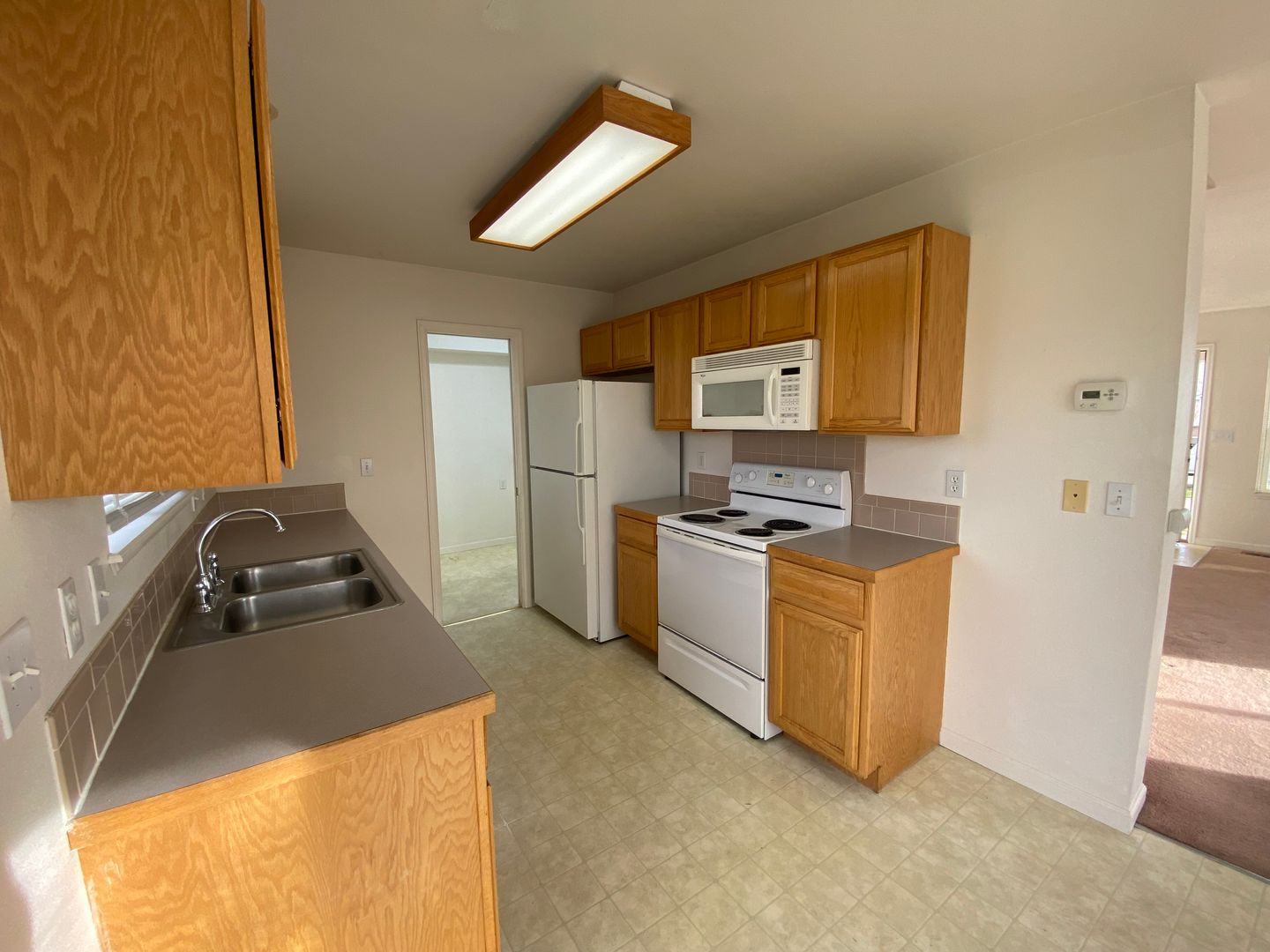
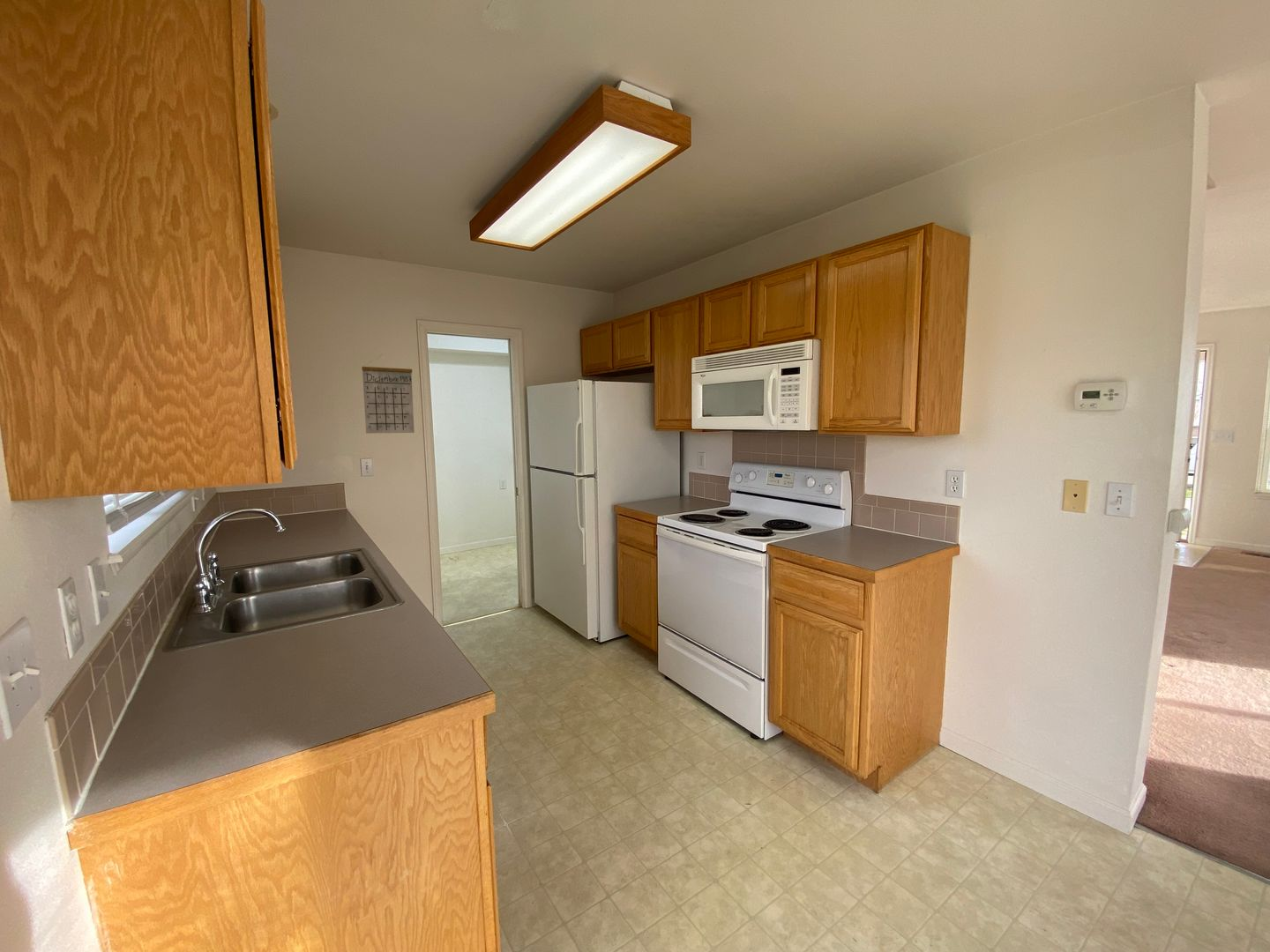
+ calendar (388, 392)
